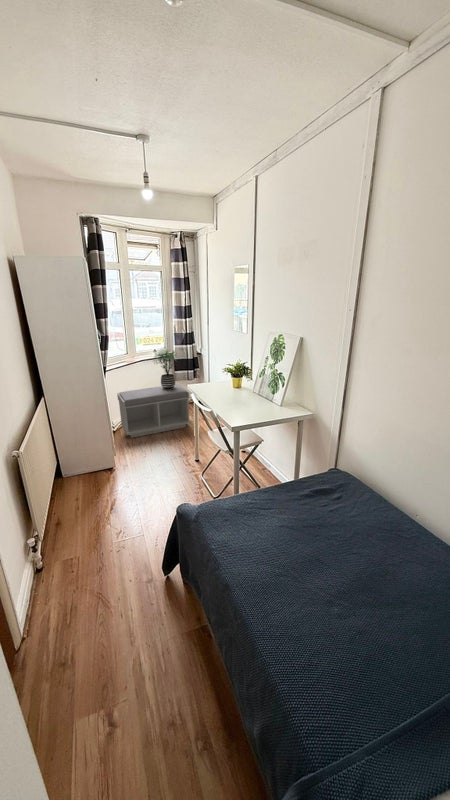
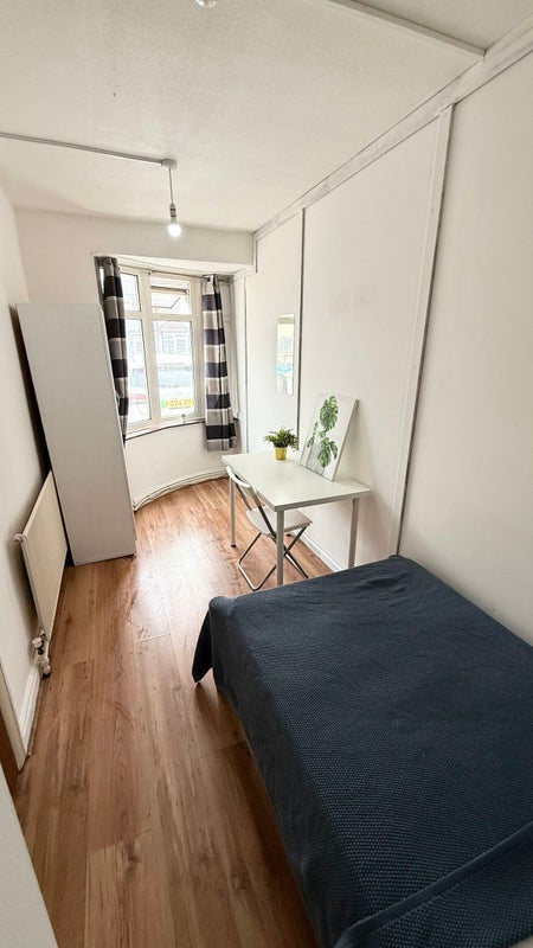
- potted plant (166, 369)
- bench (154, 409)
